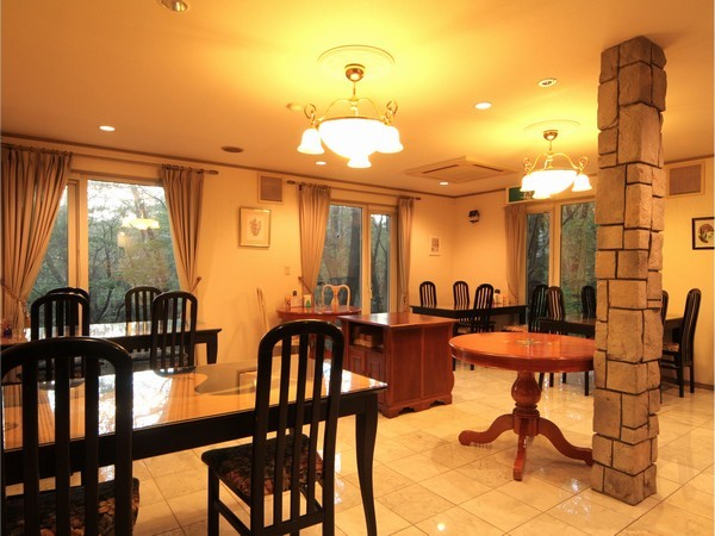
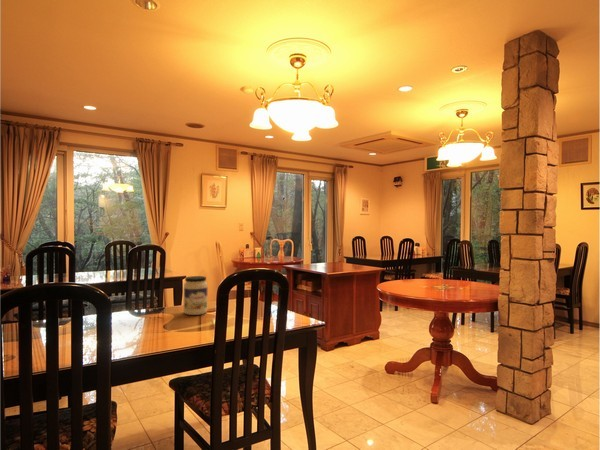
+ jar (195, 295)
